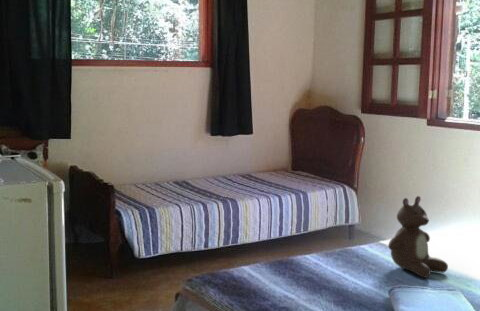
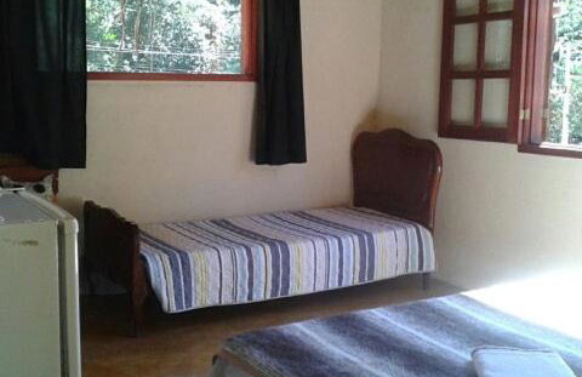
- teddy bear (419, 234)
